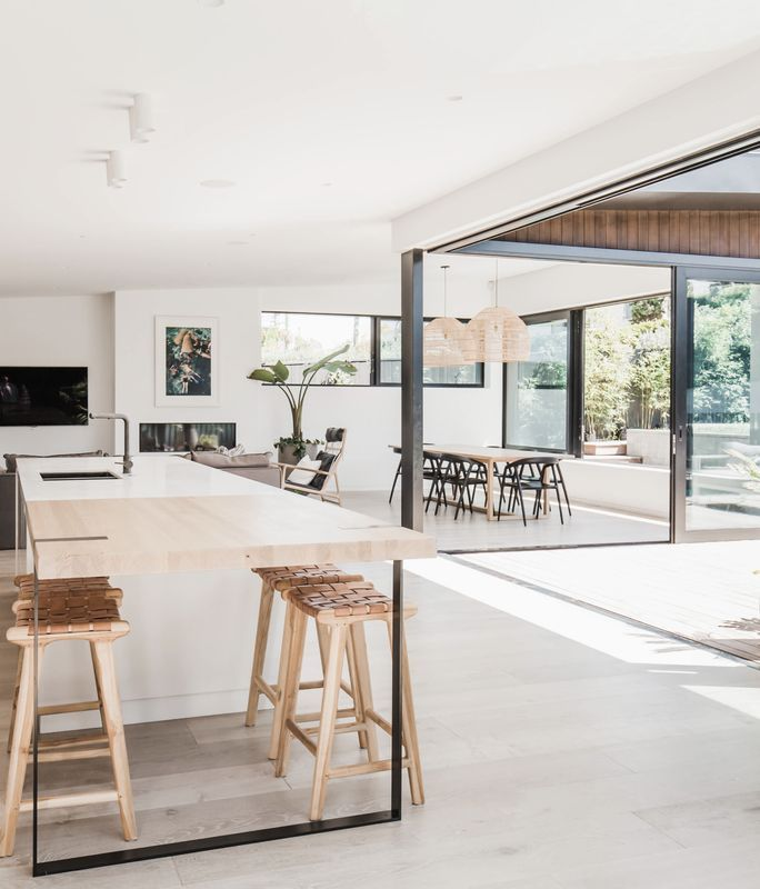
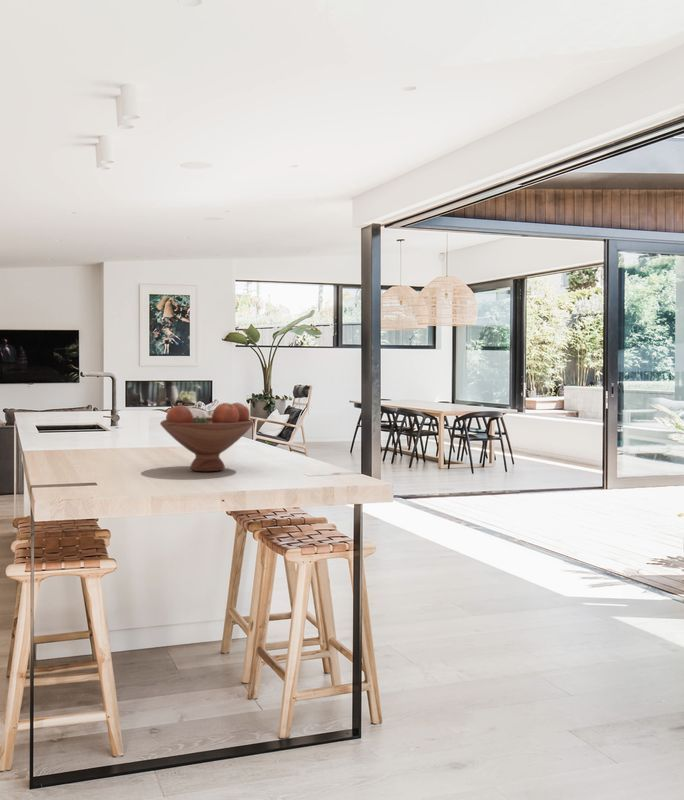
+ fruit bowl (207, 435)
